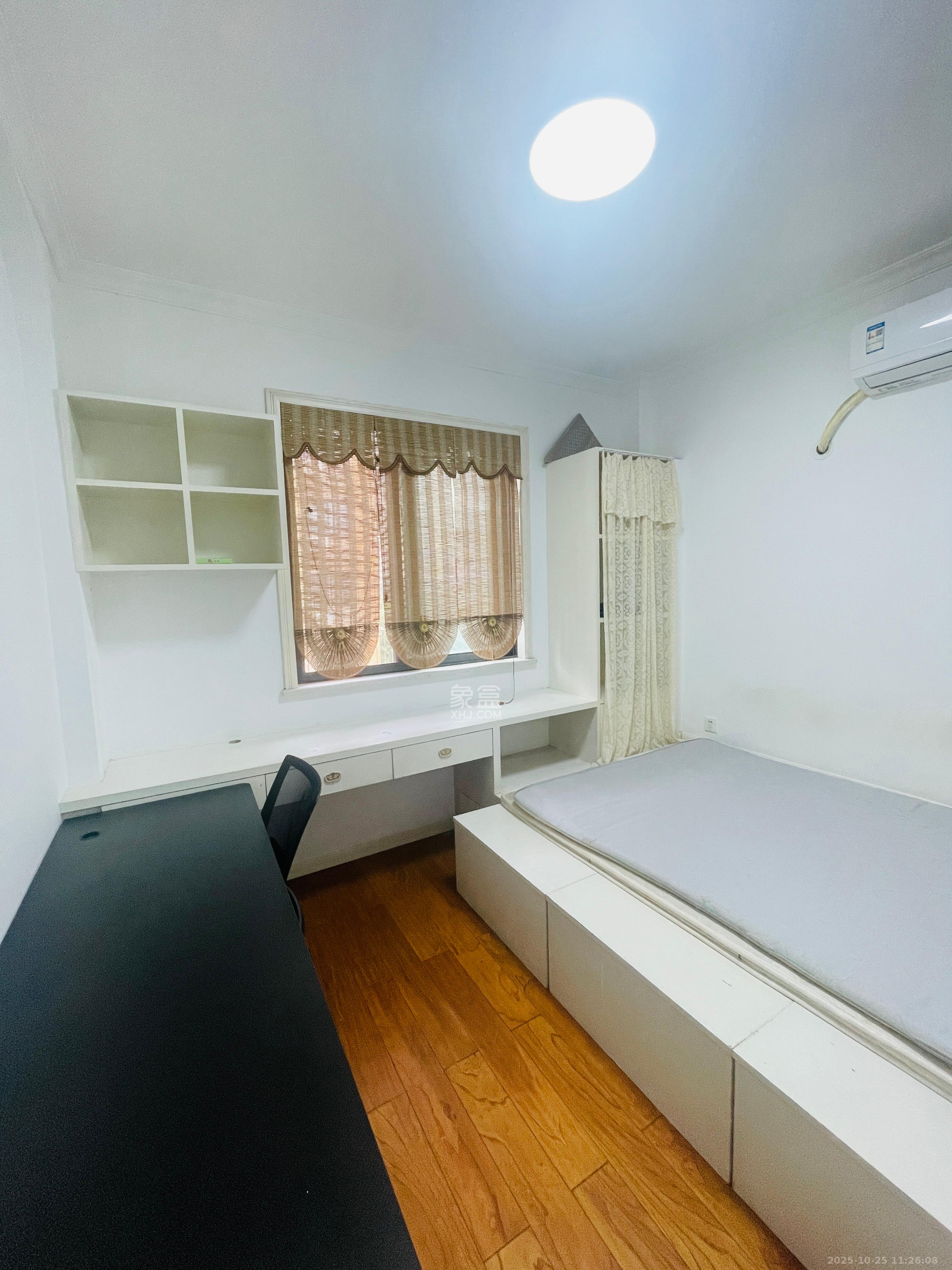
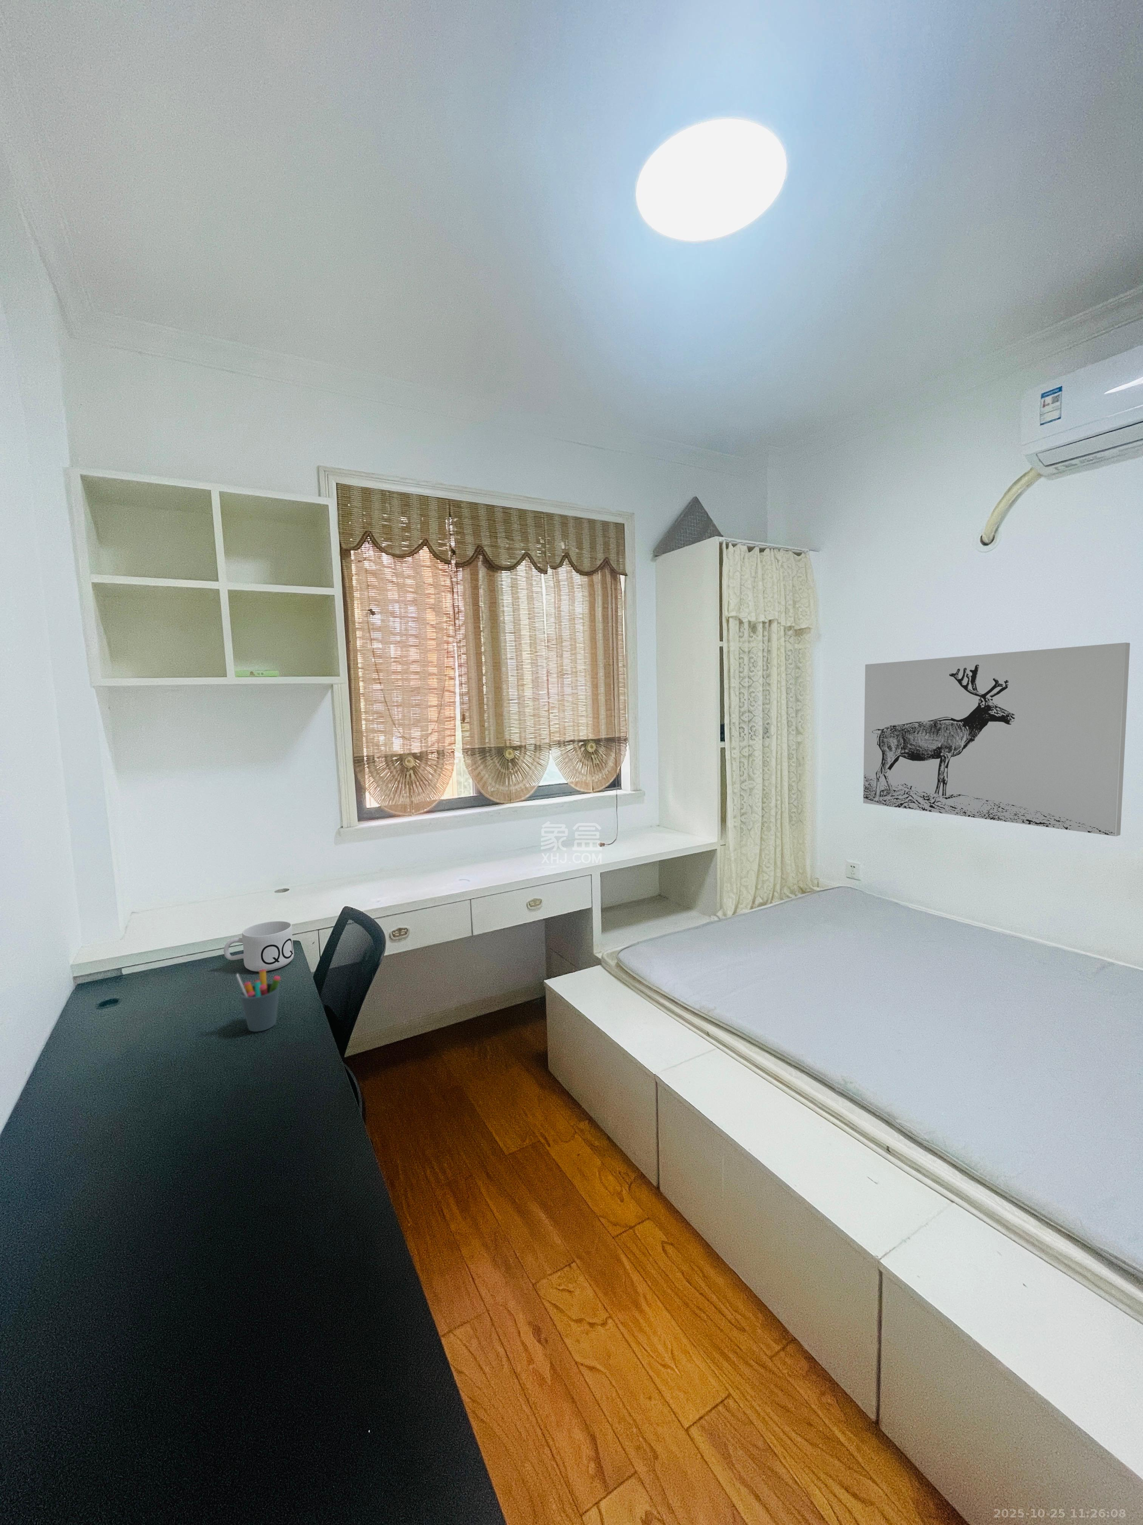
+ pen holder (261, 998)
+ mug (259, 947)
+ wall art (974, 737)
